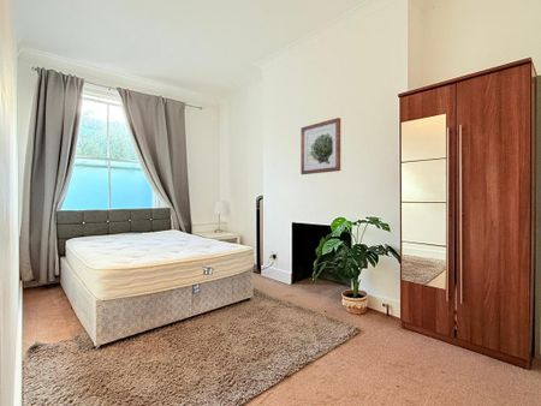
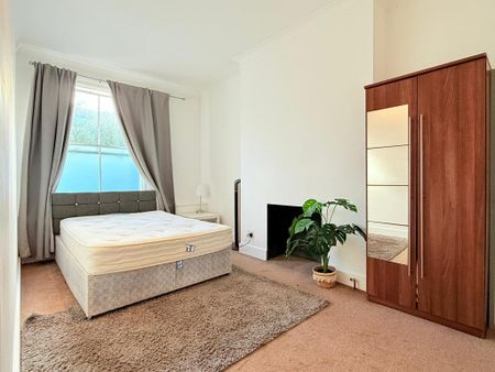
- wall art (319, 148)
